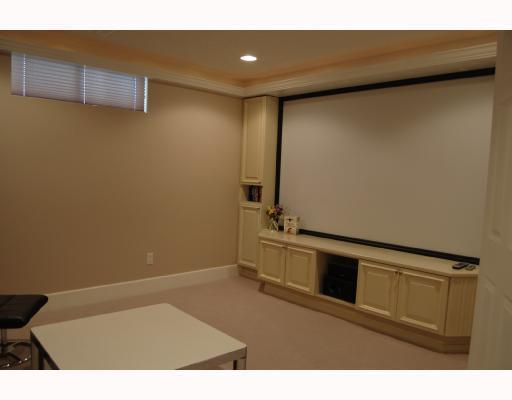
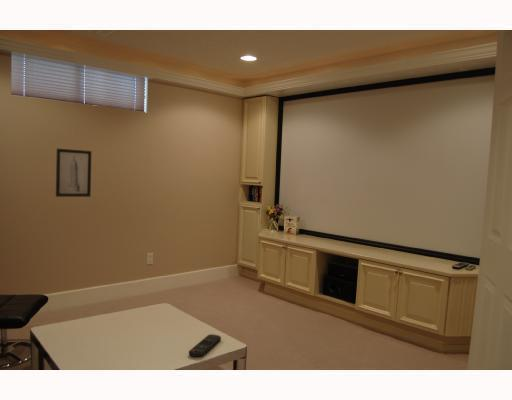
+ remote control (205, 344)
+ wall art (74, 173)
